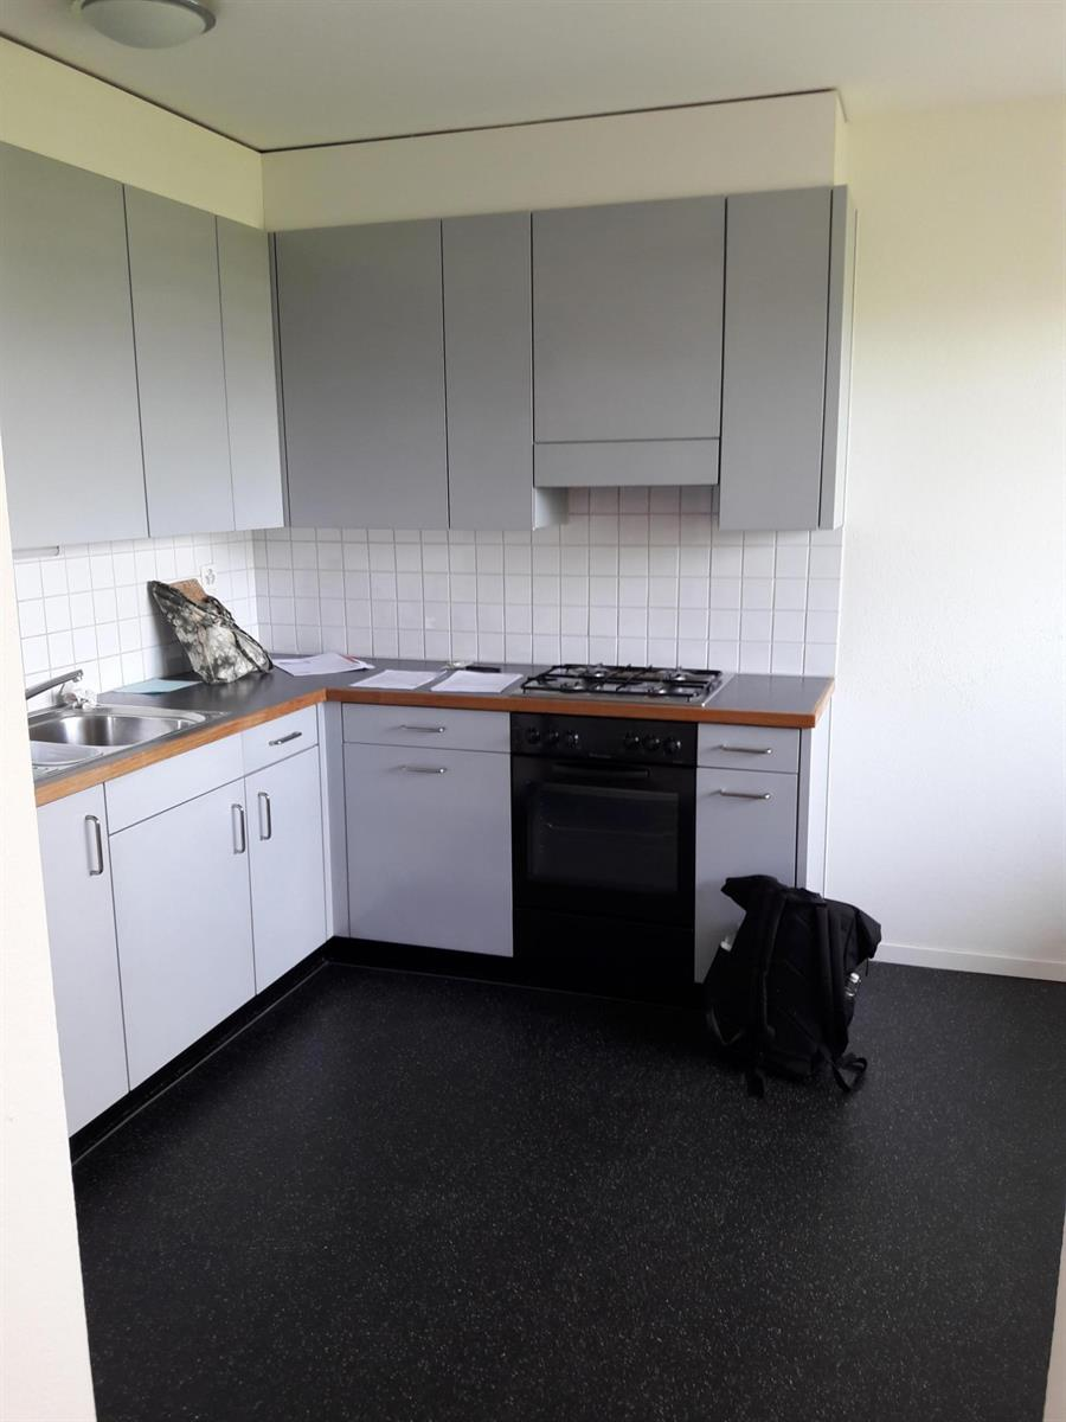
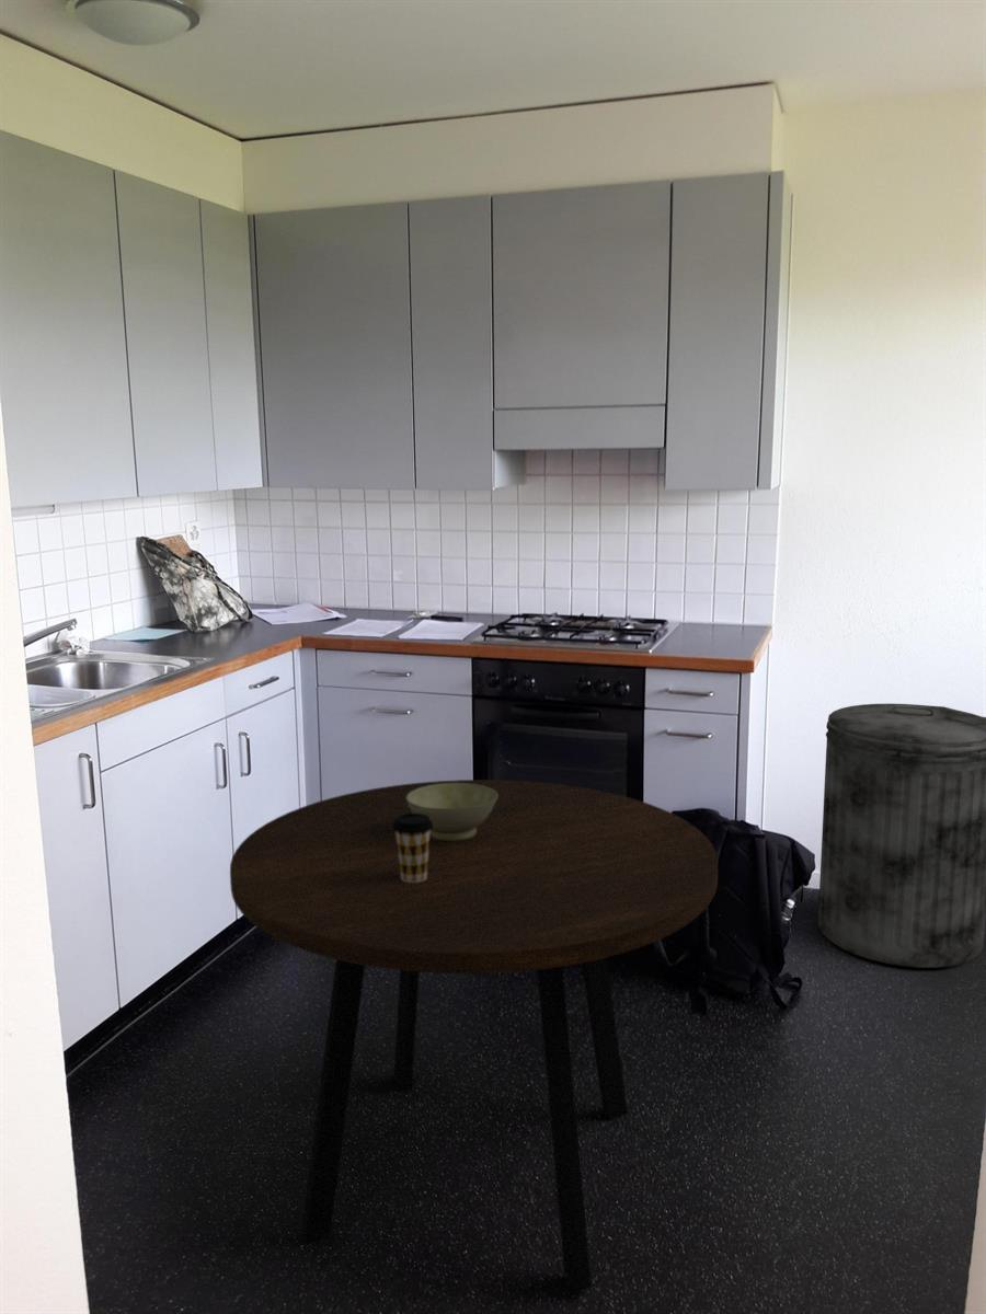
+ dining table (477, 972)
+ bowl (451, 812)
+ coffee cup (413, 846)
+ trash can (905, 821)
